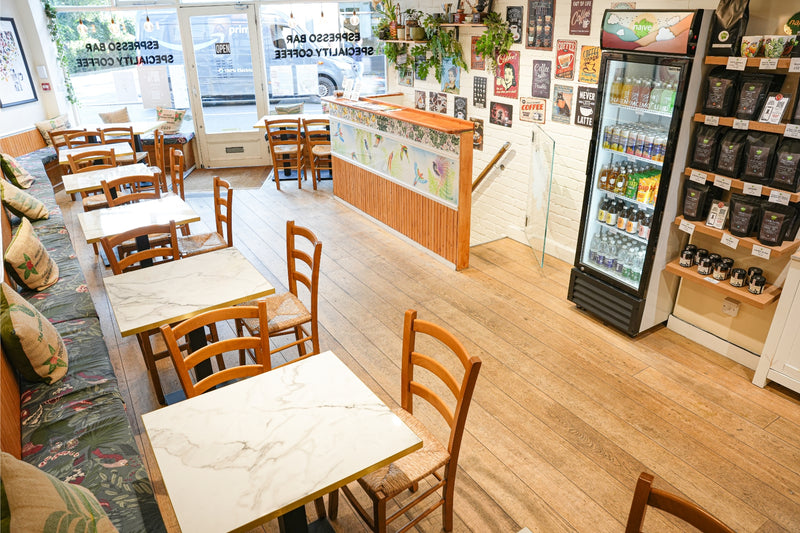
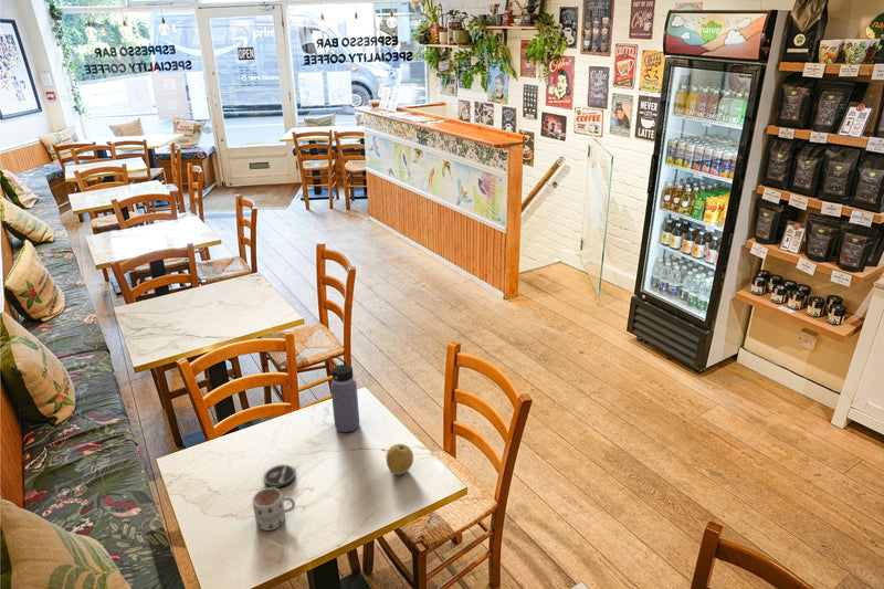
+ mug (274, 507)
+ fruit (399, 459)
+ coaster (280, 475)
+ water bottle (343, 393)
